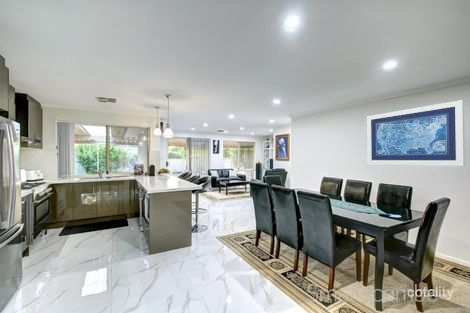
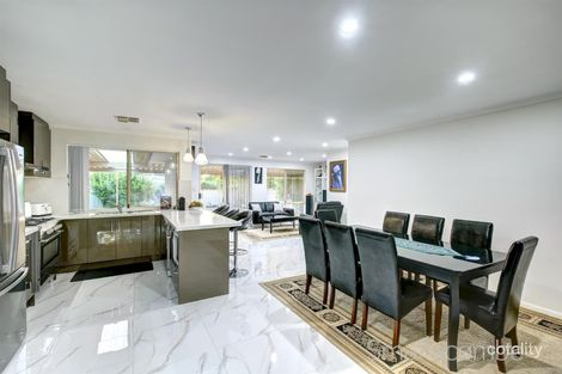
- wall art (408, 137)
